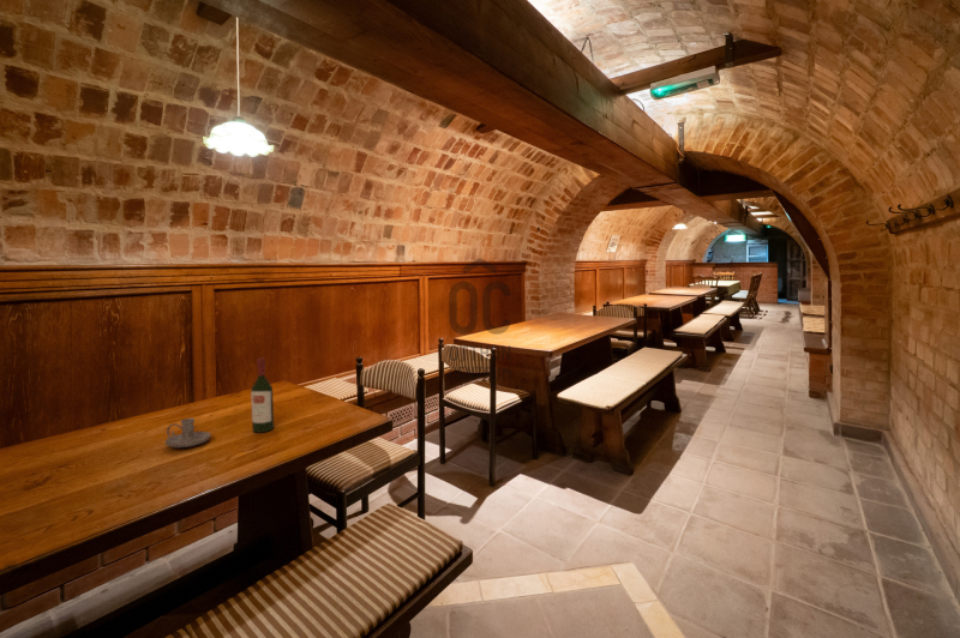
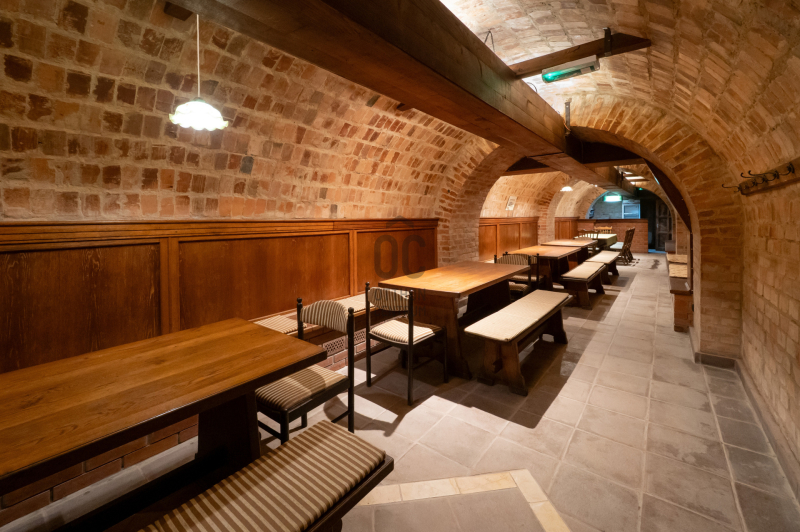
- wine bottle (262, 393)
- candle holder (185, 431)
